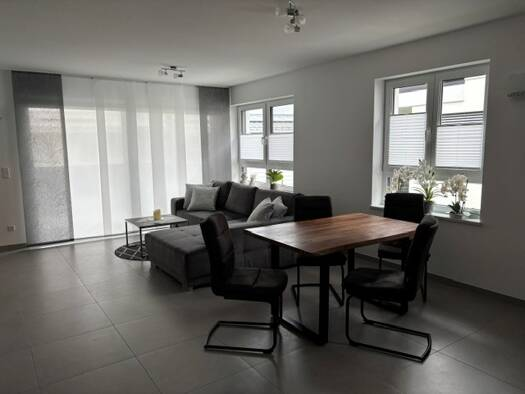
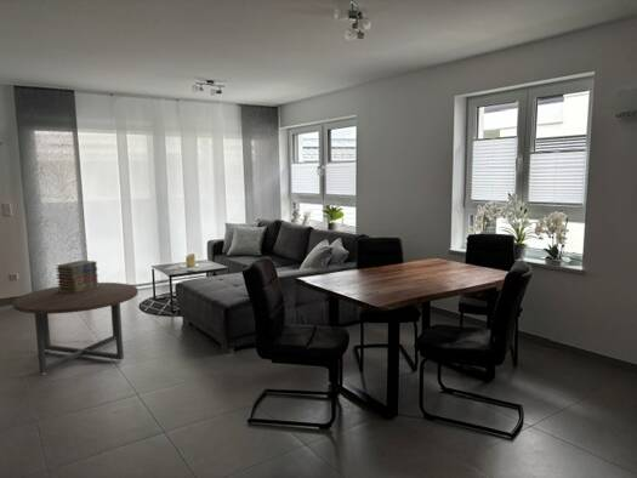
+ book stack (76, 275)
+ coffee table (80, 311)
